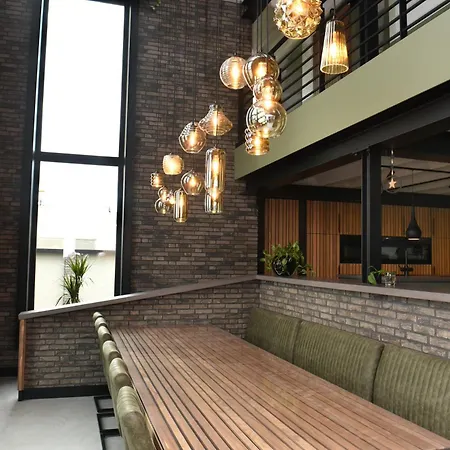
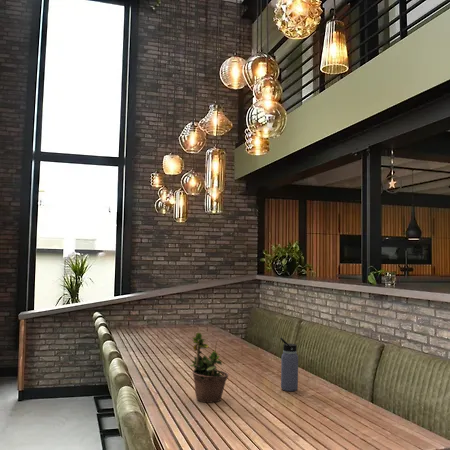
+ water bottle (288, 363)
+ potted plant (210, 363)
